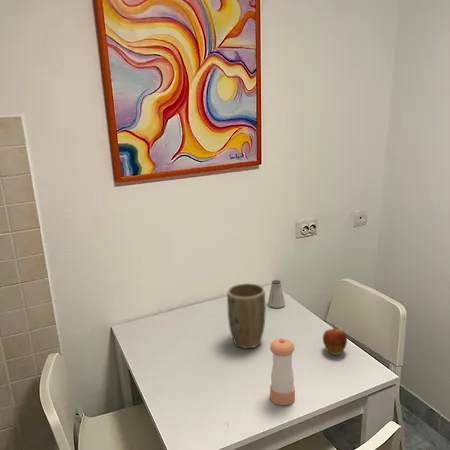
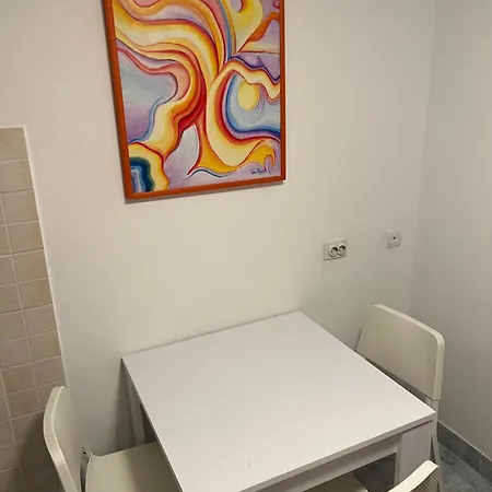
- apple (334, 339)
- pepper shaker (282, 368)
- plant pot (246, 316)
- saltshaker (276, 292)
